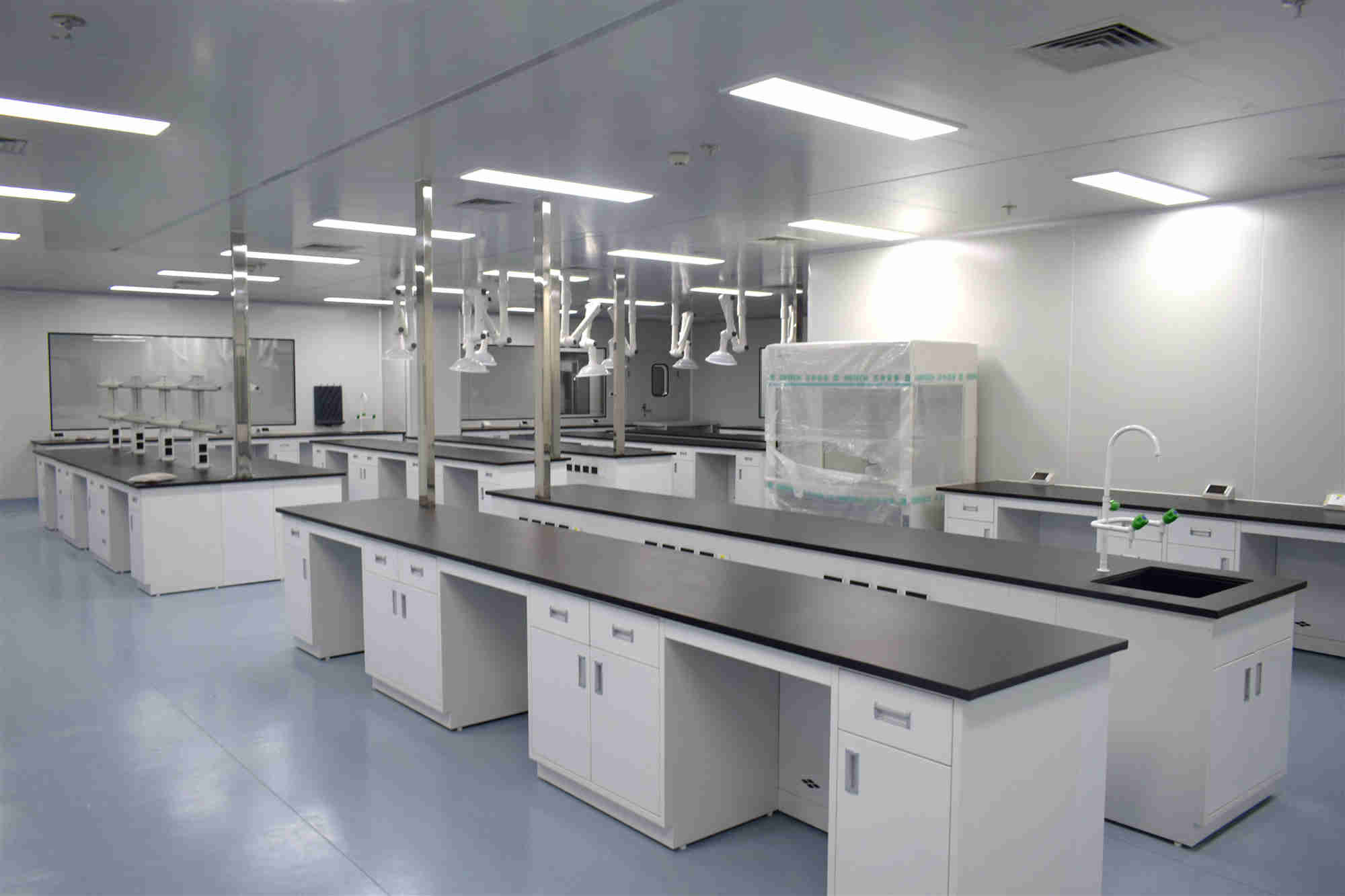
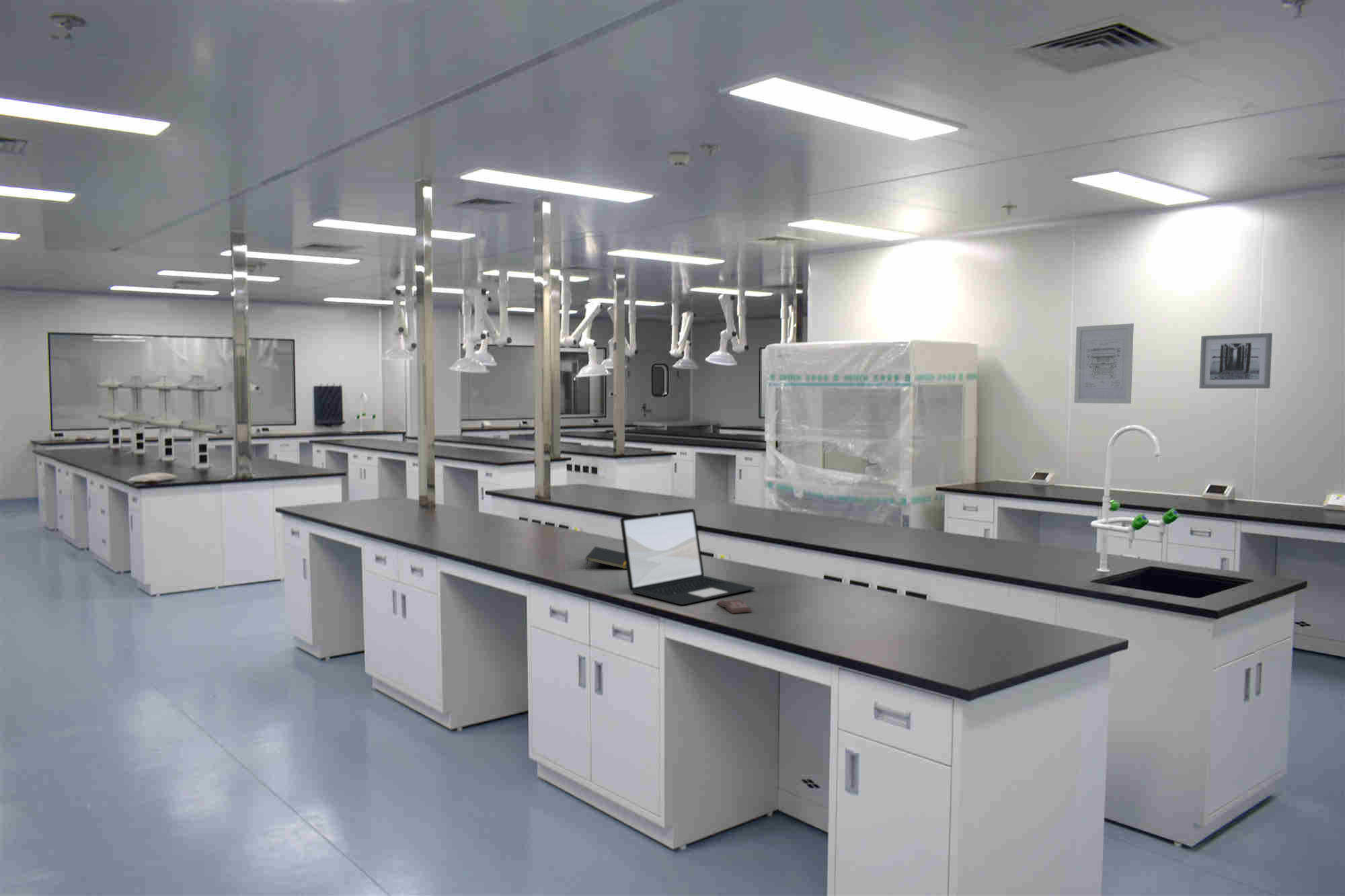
+ book (734, 604)
+ laptop (688, 553)
+ notepad (611, 557)
+ wall art (1235, 361)
+ wall art (1103, 364)
